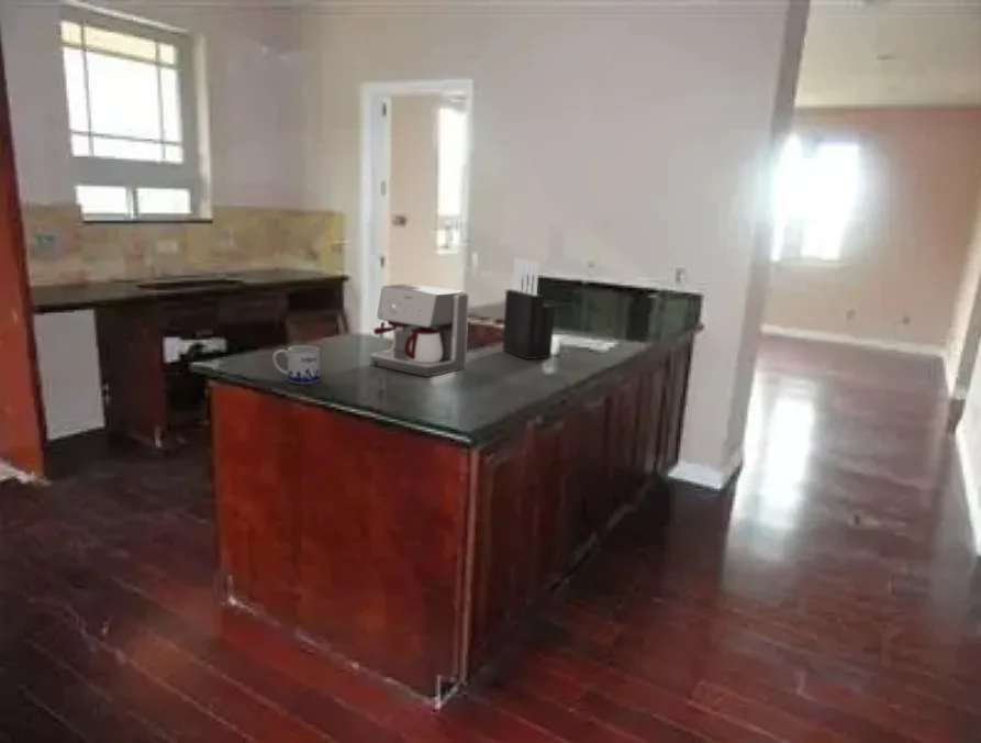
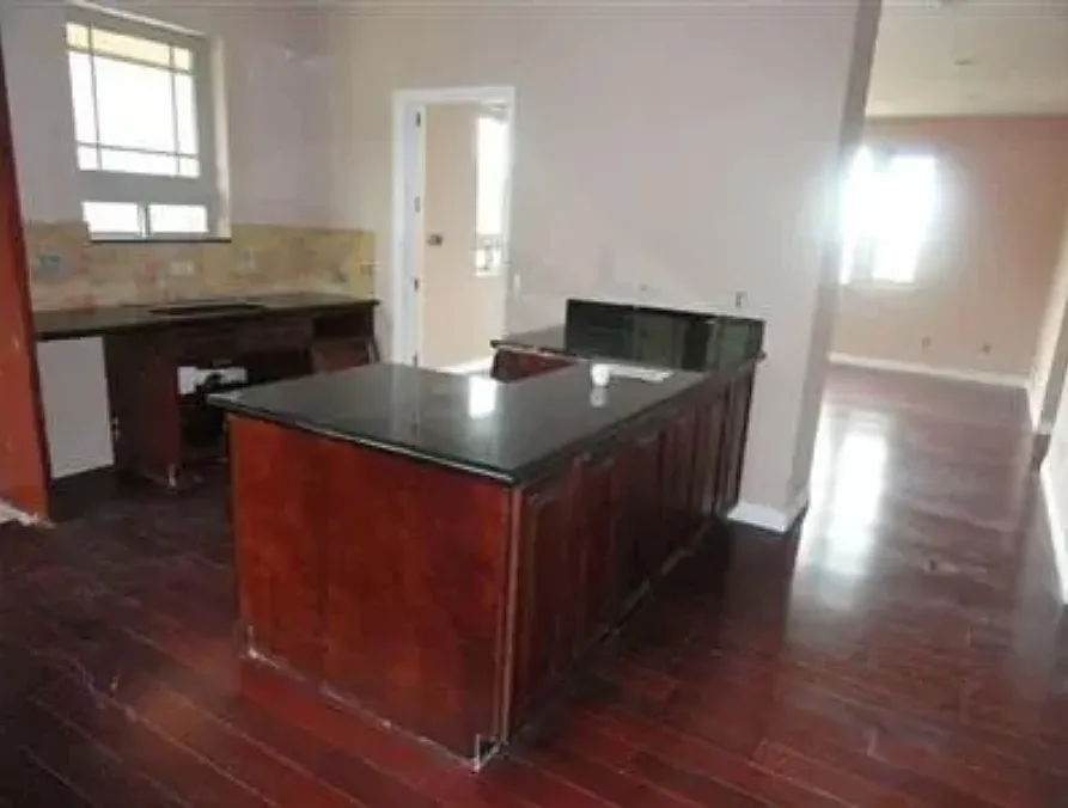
- coffee maker (419, 328)
- mug (299, 364)
- knife block (532, 308)
